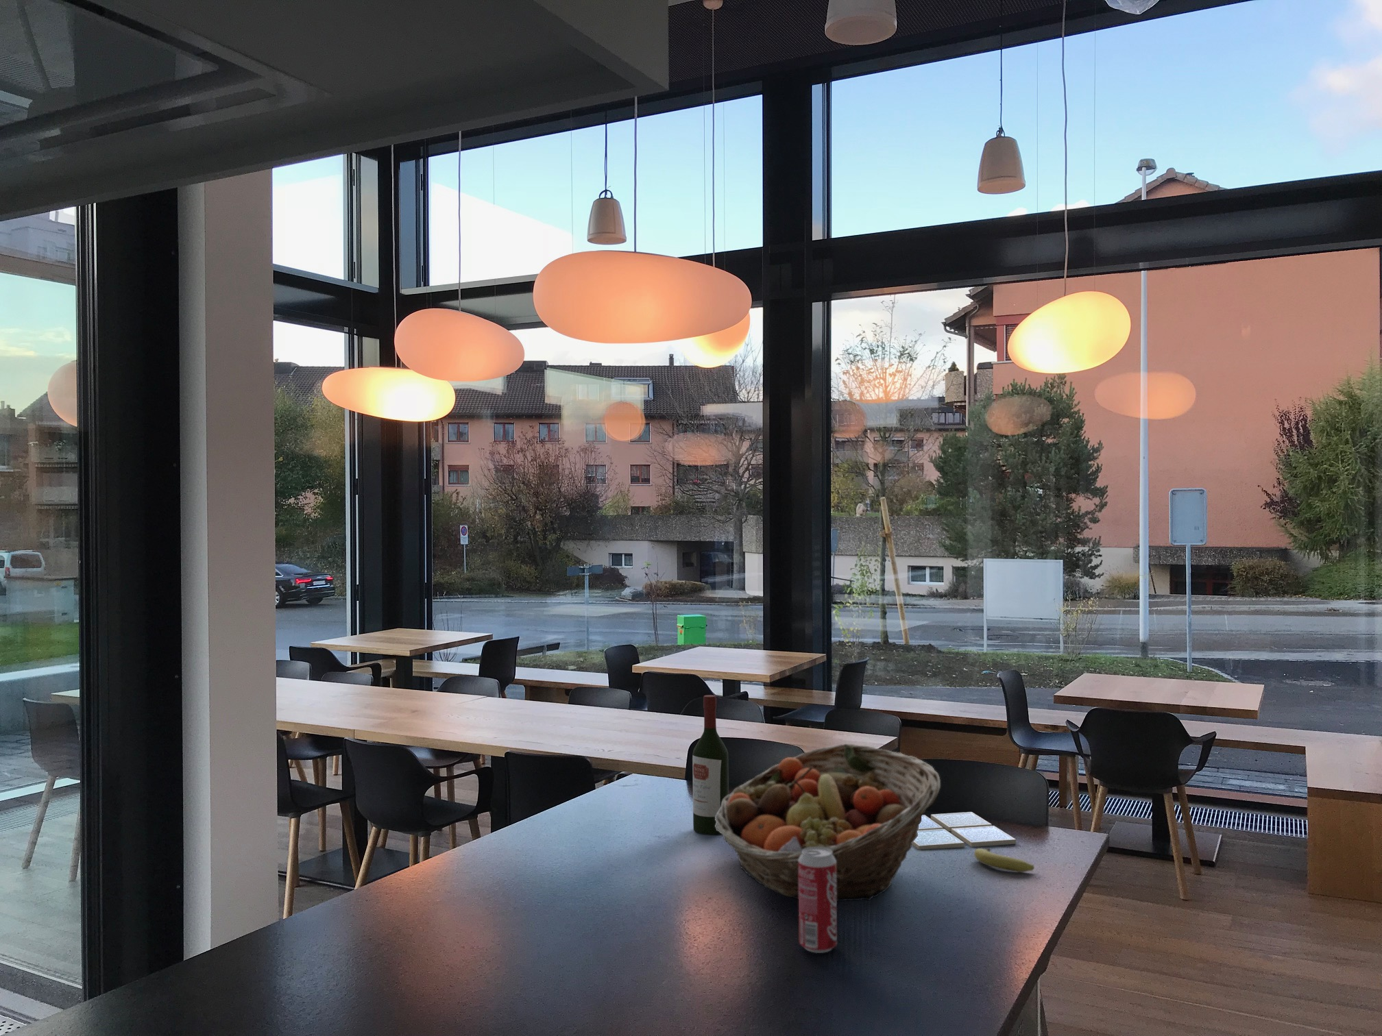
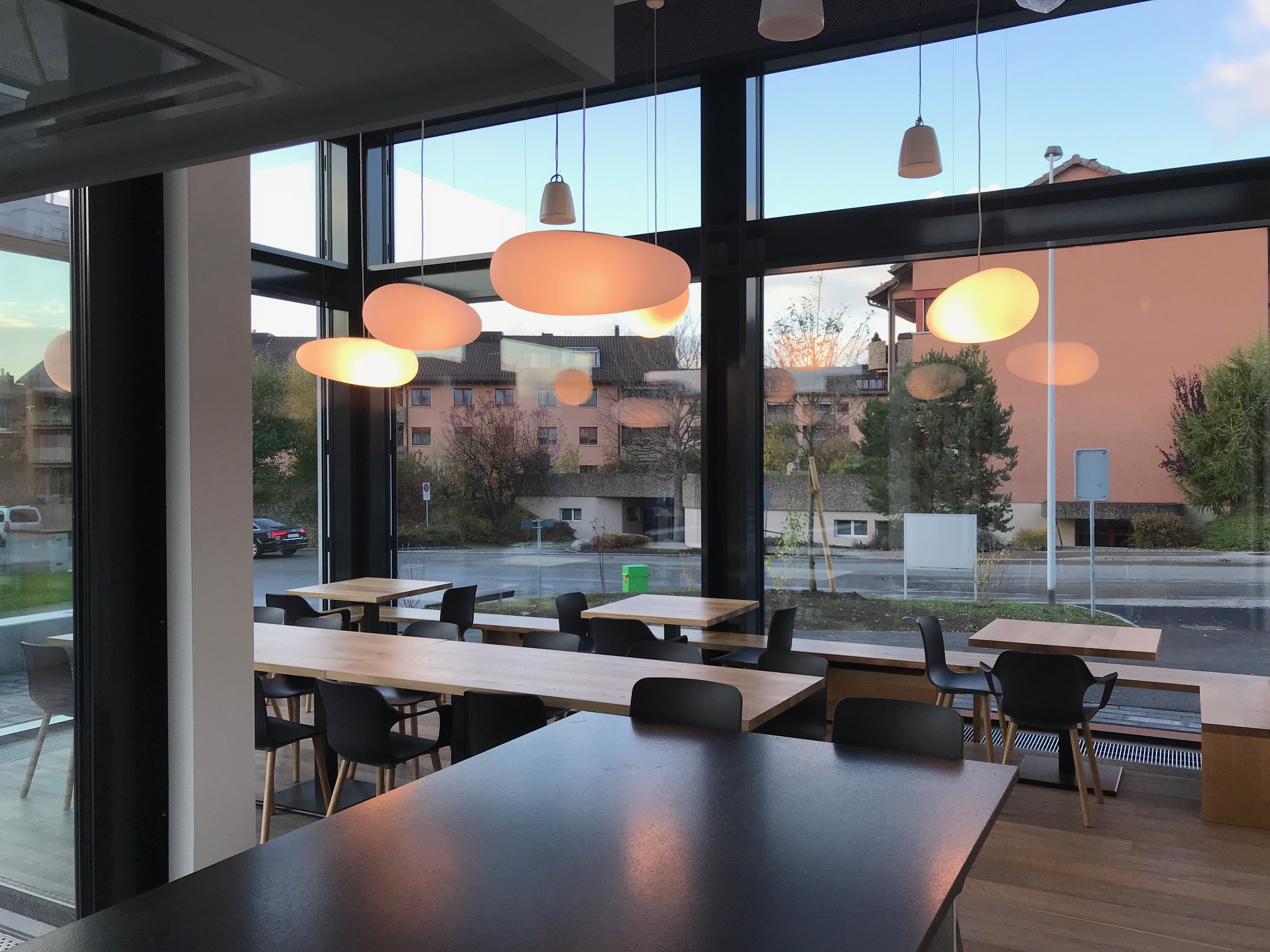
- fruit basket (825, 816)
- wine bottle (711, 763)
- fruit (998, 858)
- beverage can (817, 899)
- drink coaster (947, 830)
